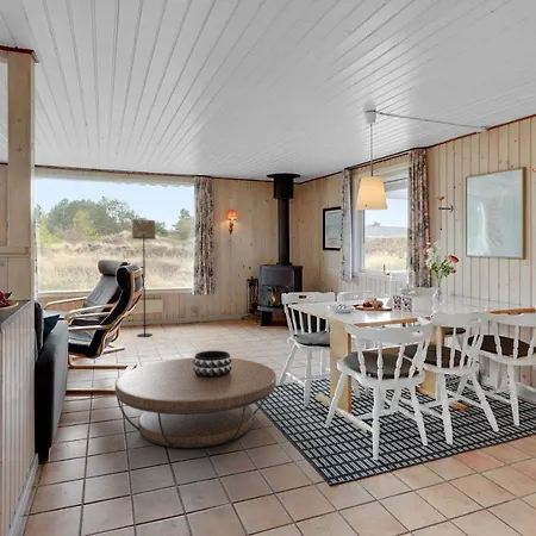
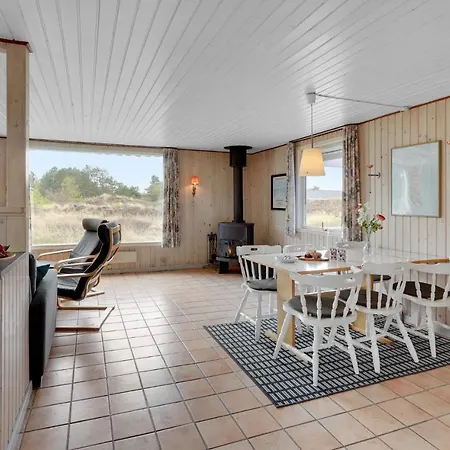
- decorative bowl (212, 363)
- coffee table (198, 399)
- floor lamp (144, 276)
